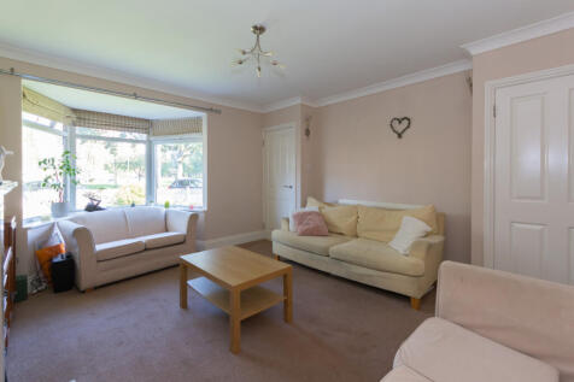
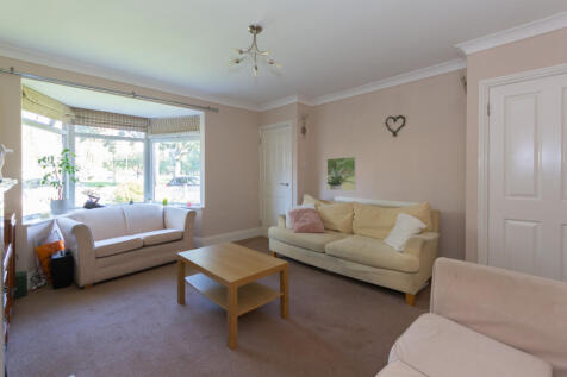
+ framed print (341, 174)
